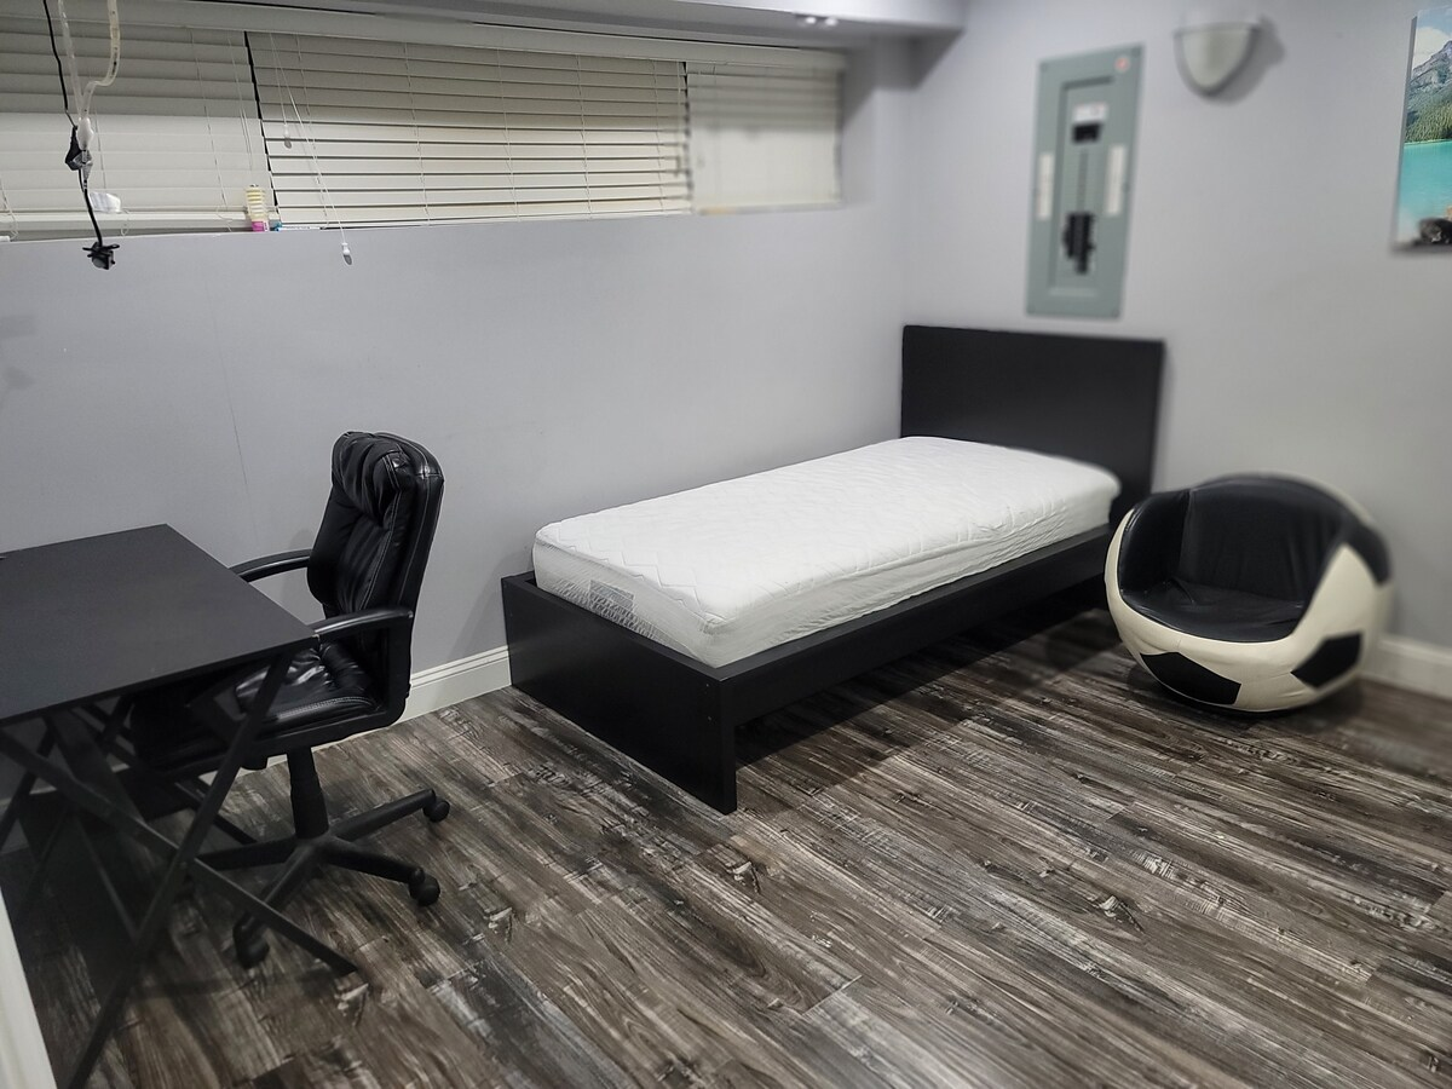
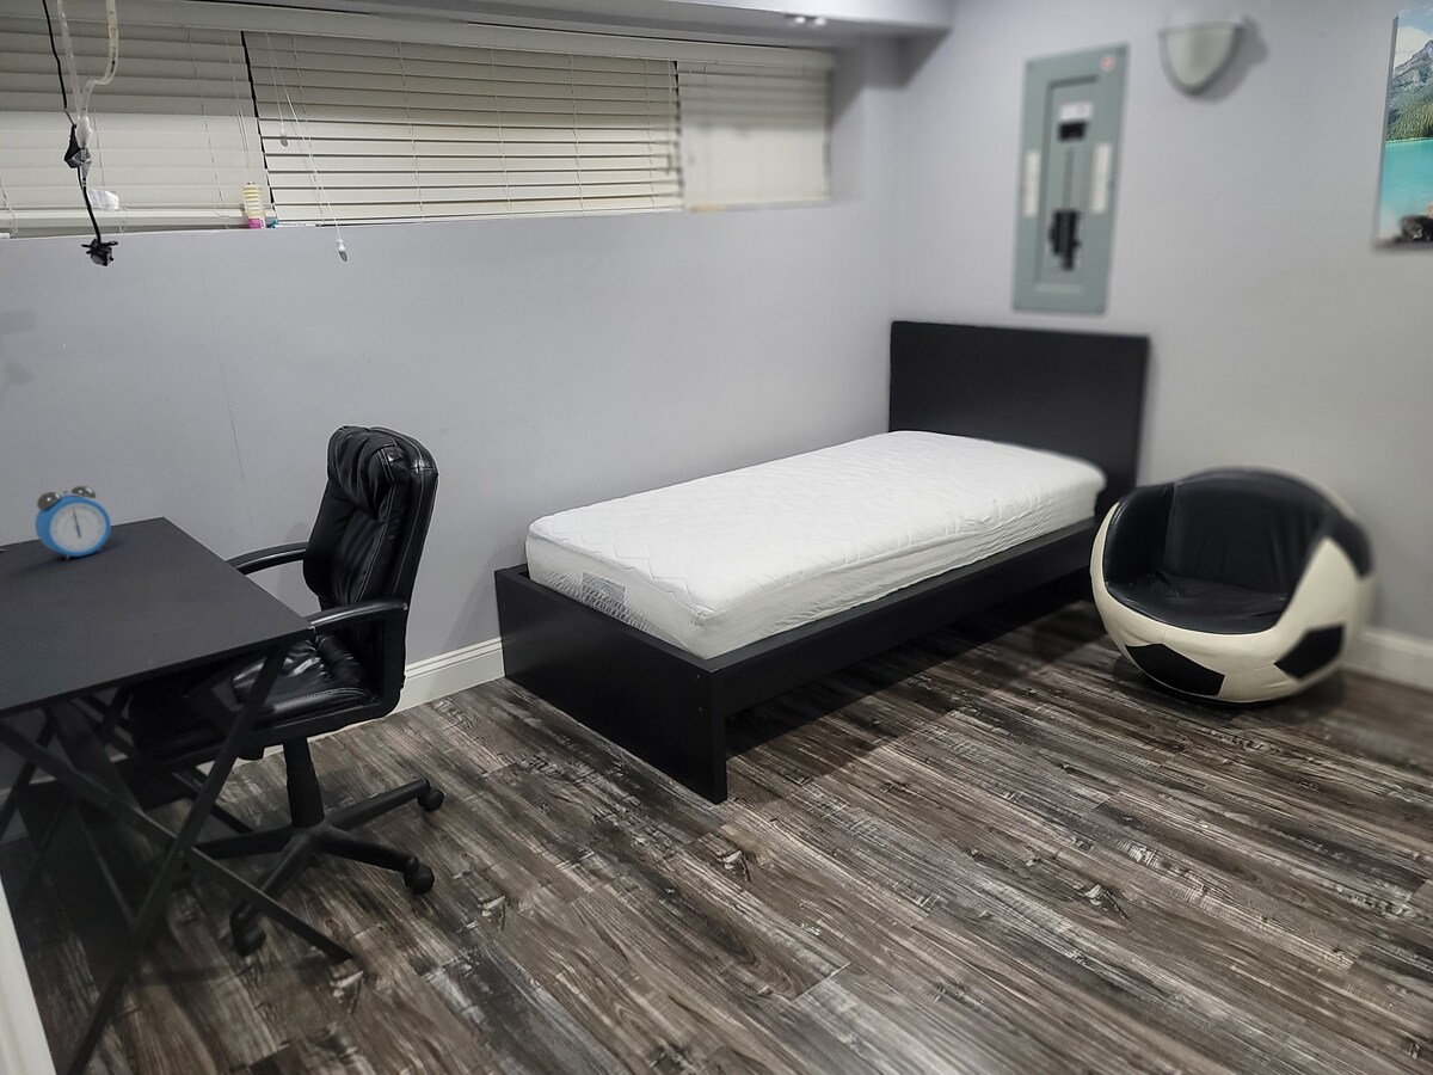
+ alarm clock (72, 521)
